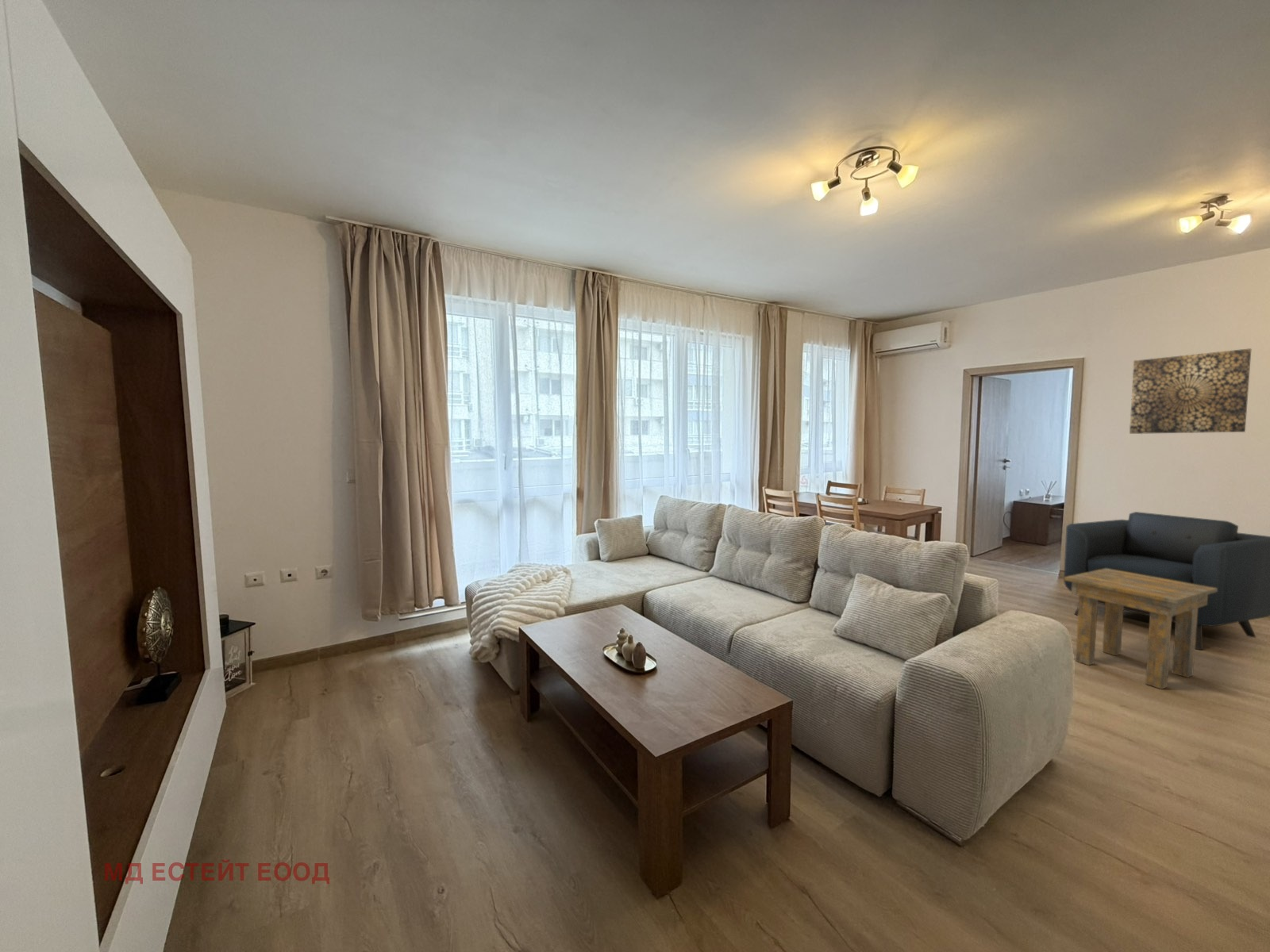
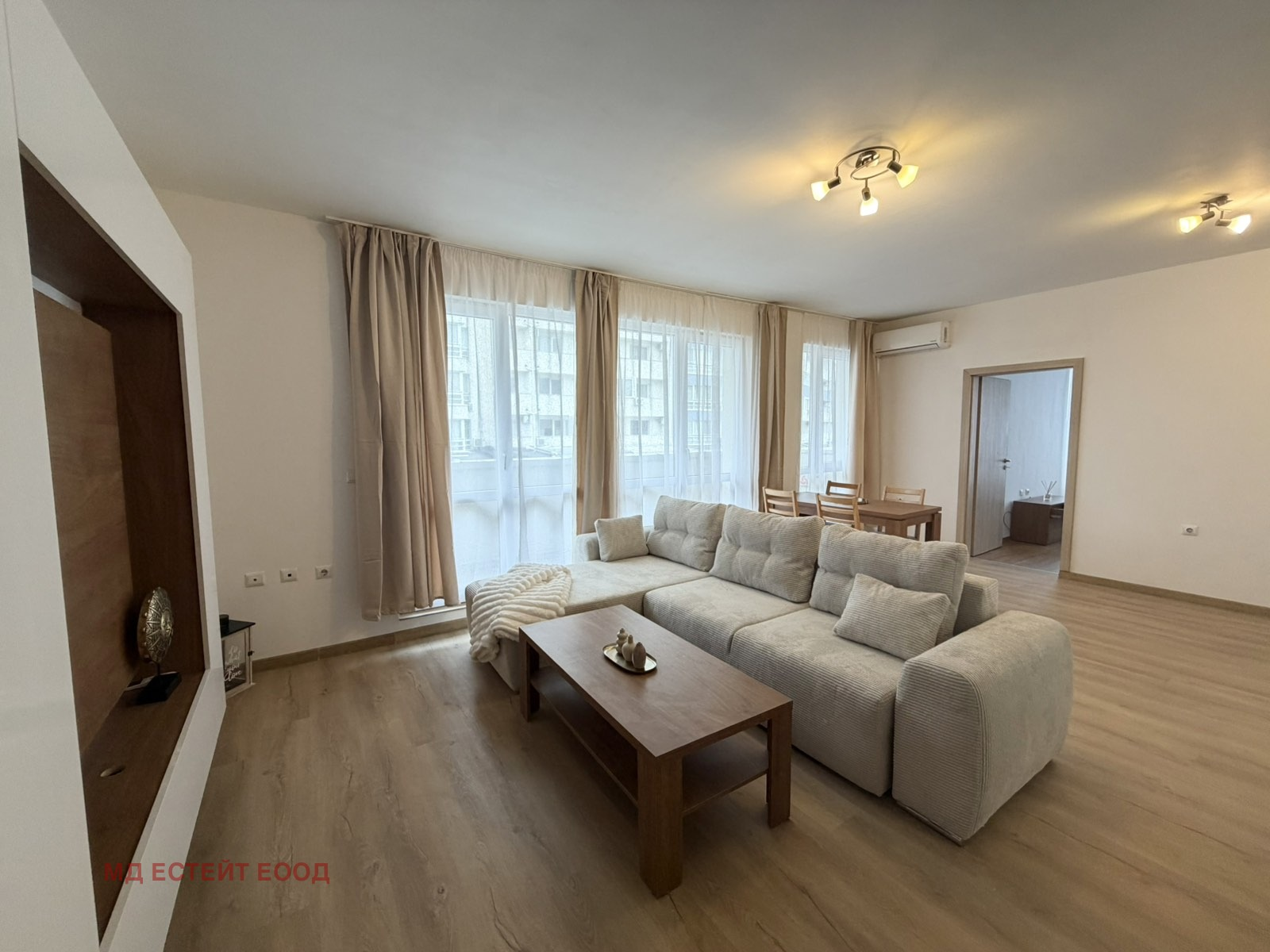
- wall art (1186, 393)
- side table (1122, 625)
- armchair (1162, 571)
